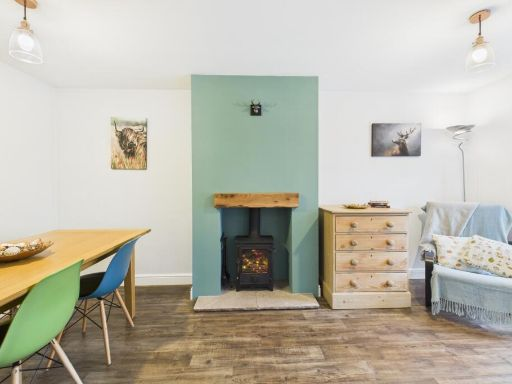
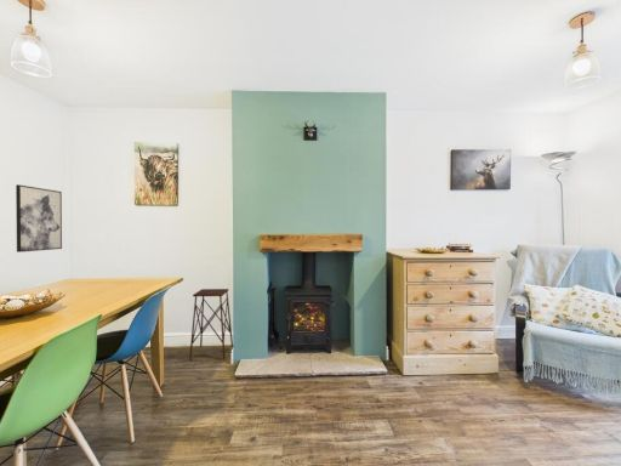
+ wall art (40, 218)
+ side table (210, 322)
